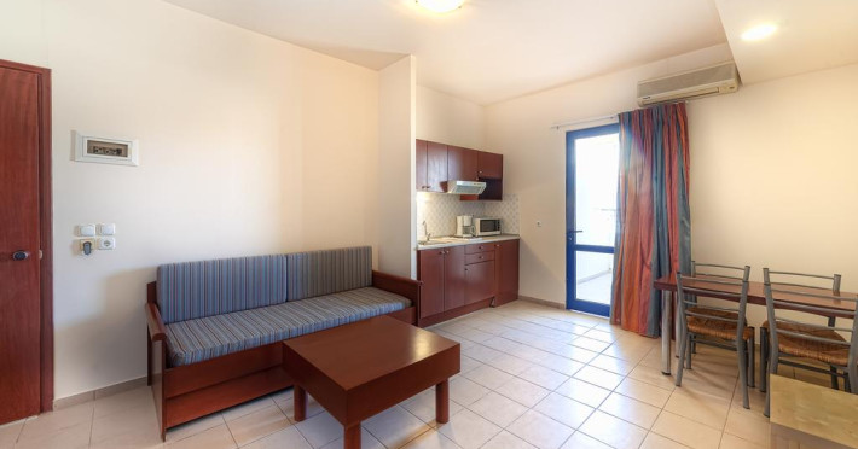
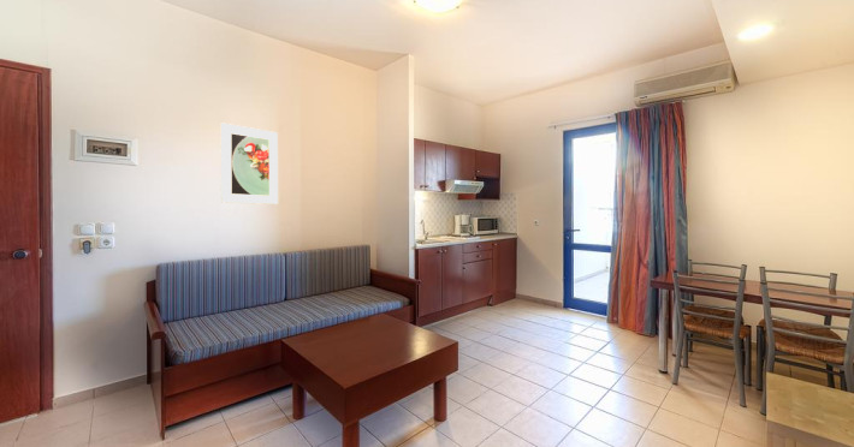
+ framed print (250, 165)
